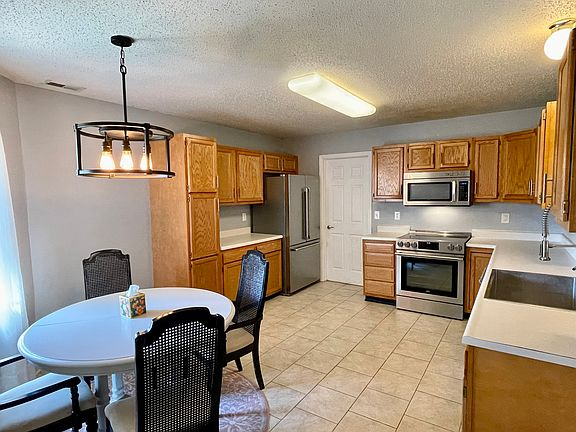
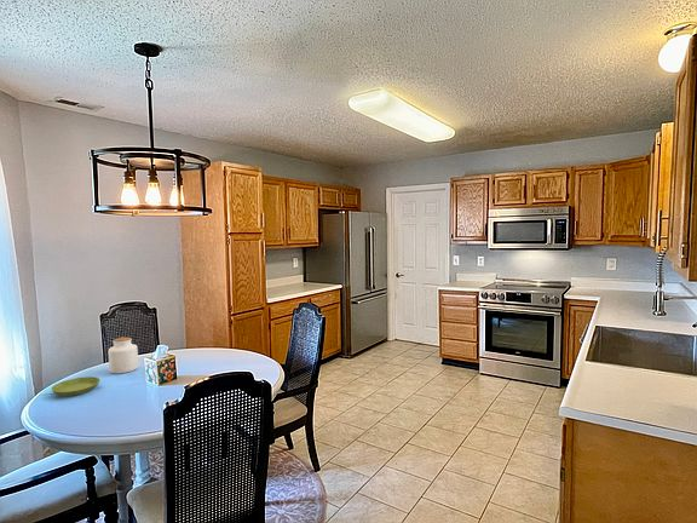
+ saucer (76, 386)
+ jar (123, 354)
